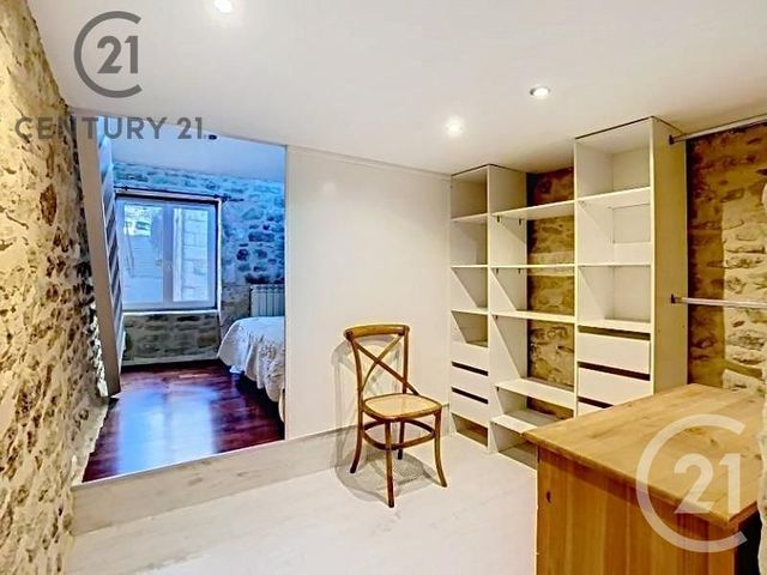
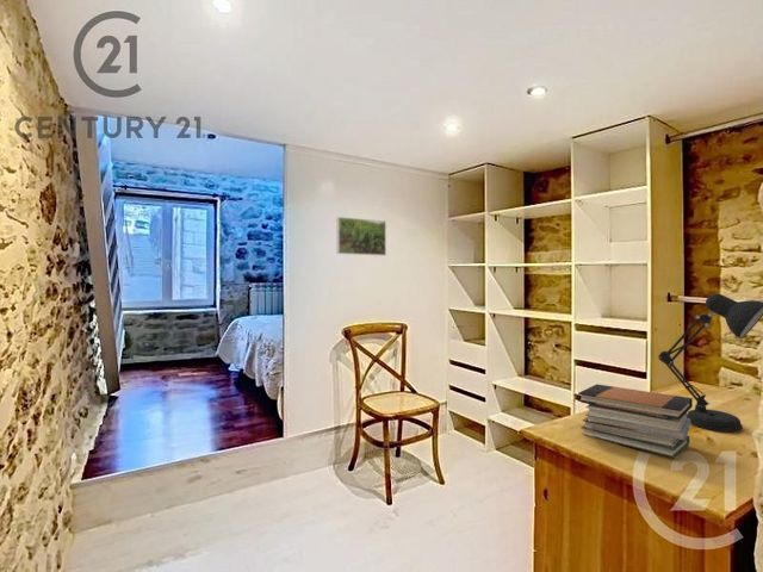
+ desk lamp (693, 338)
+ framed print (361, 236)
+ book stack (634, 417)
